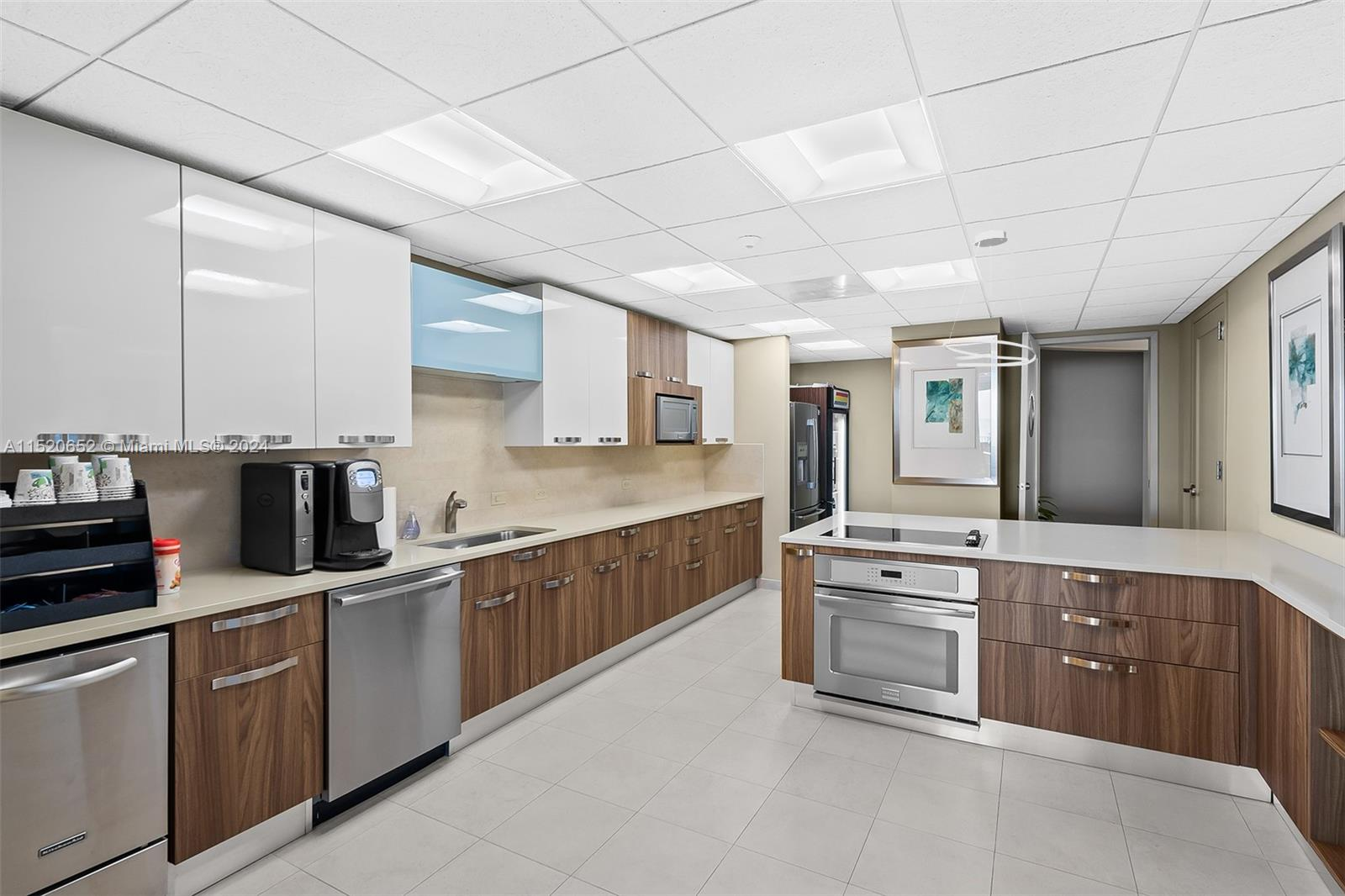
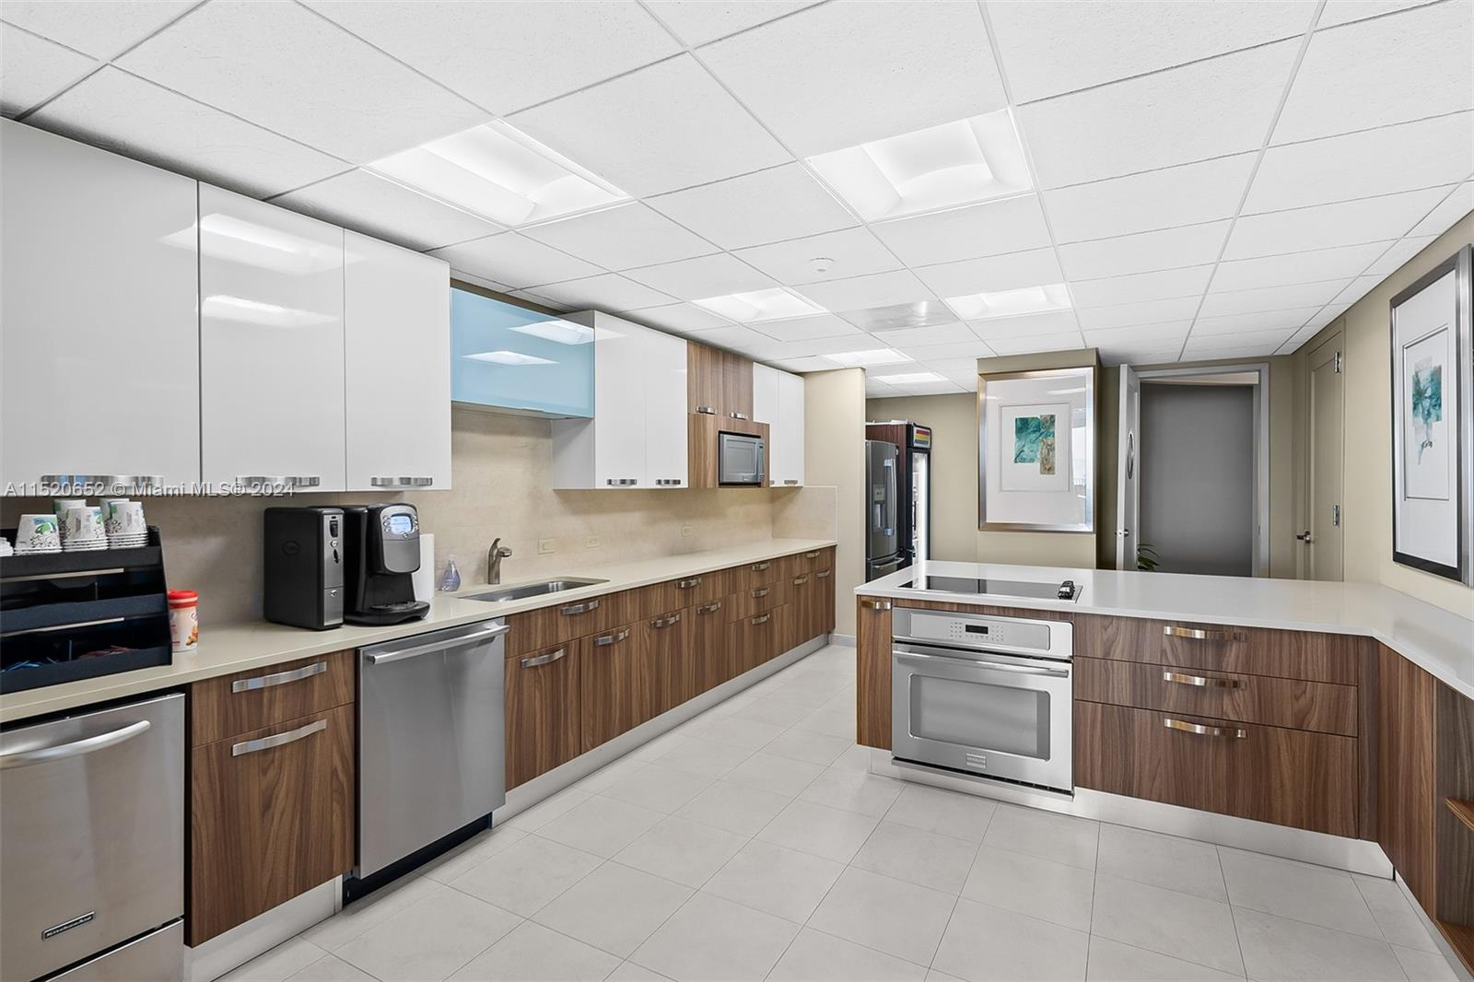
- pendant light (990, 294)
